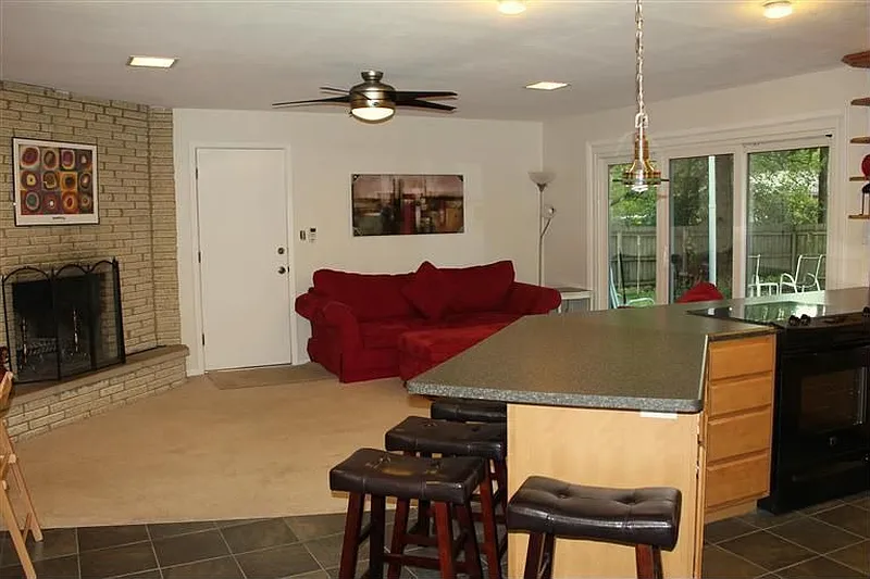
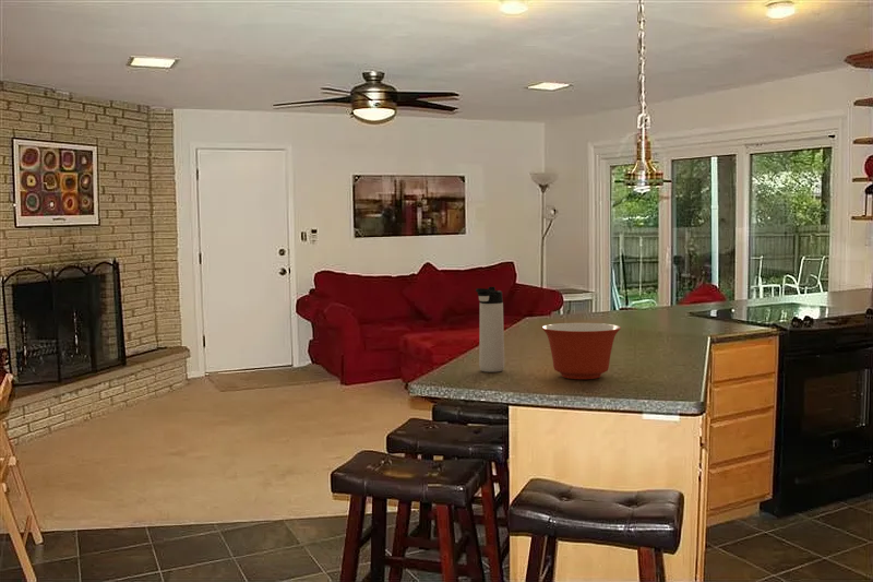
+ thermos bottle (489, 329)
+ mixing bowl (581, 351)
